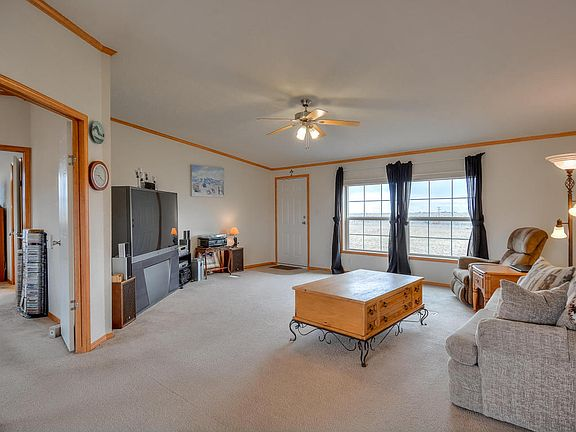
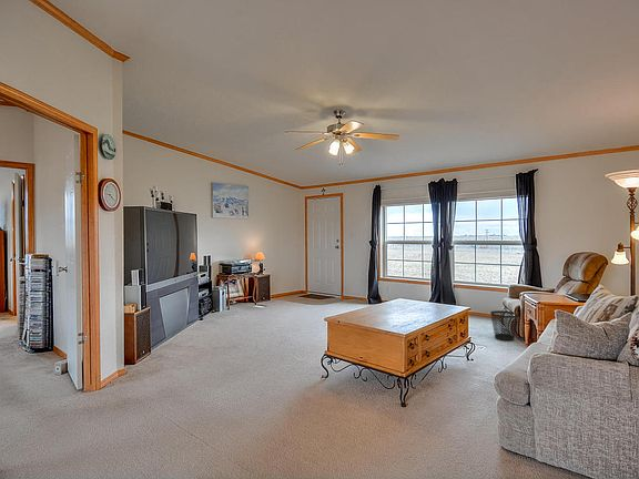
+ wastebasket (504, 325)
